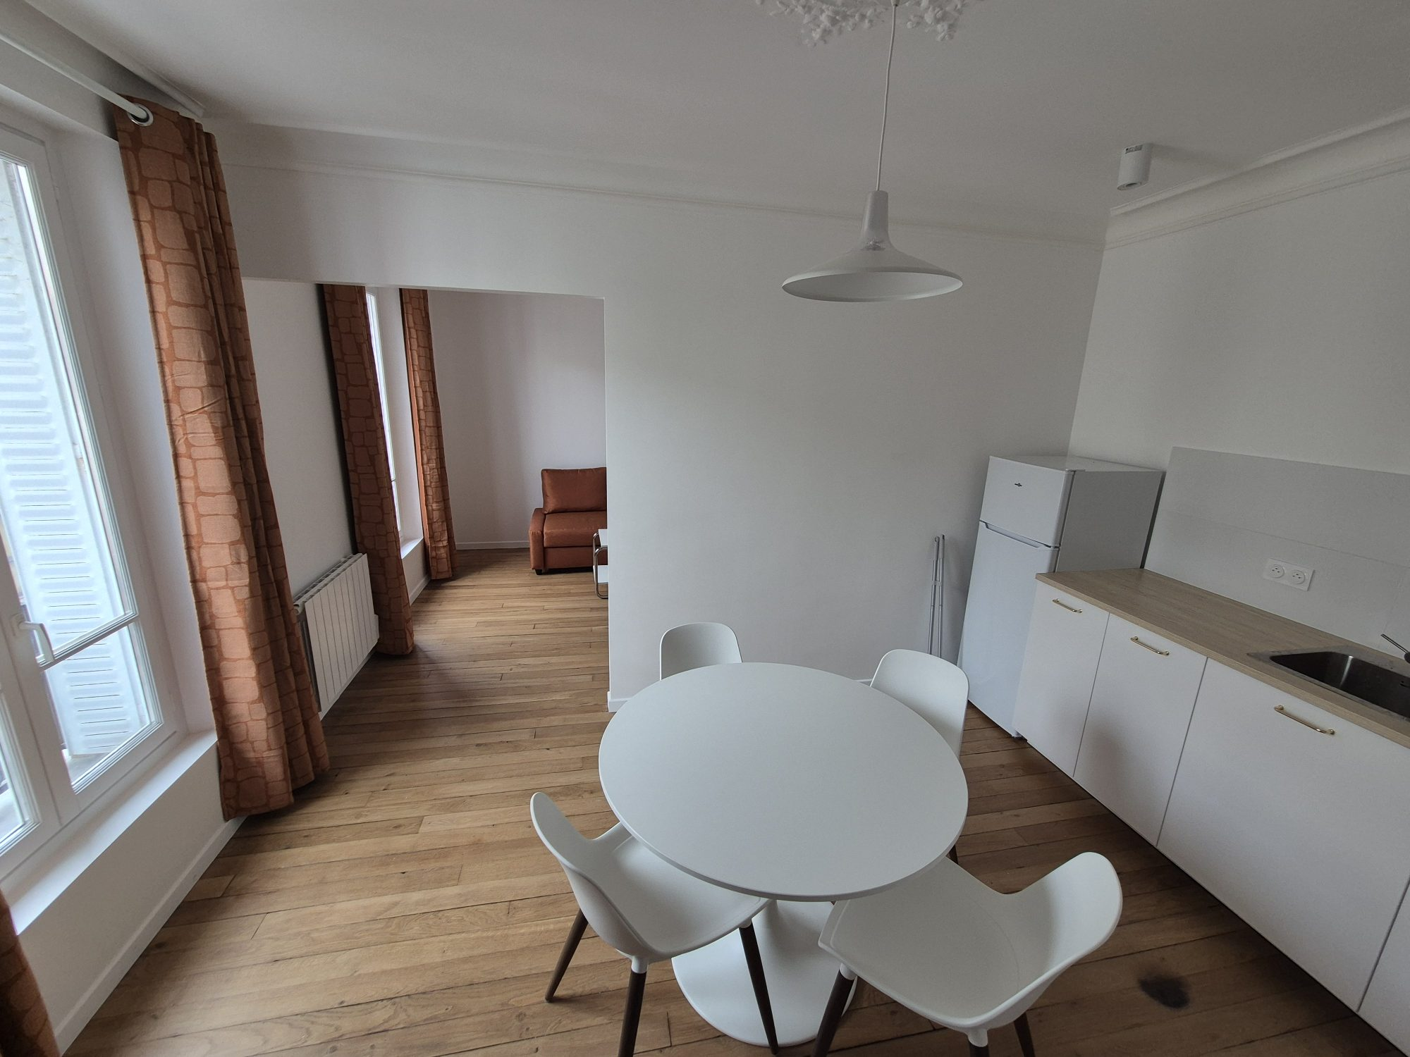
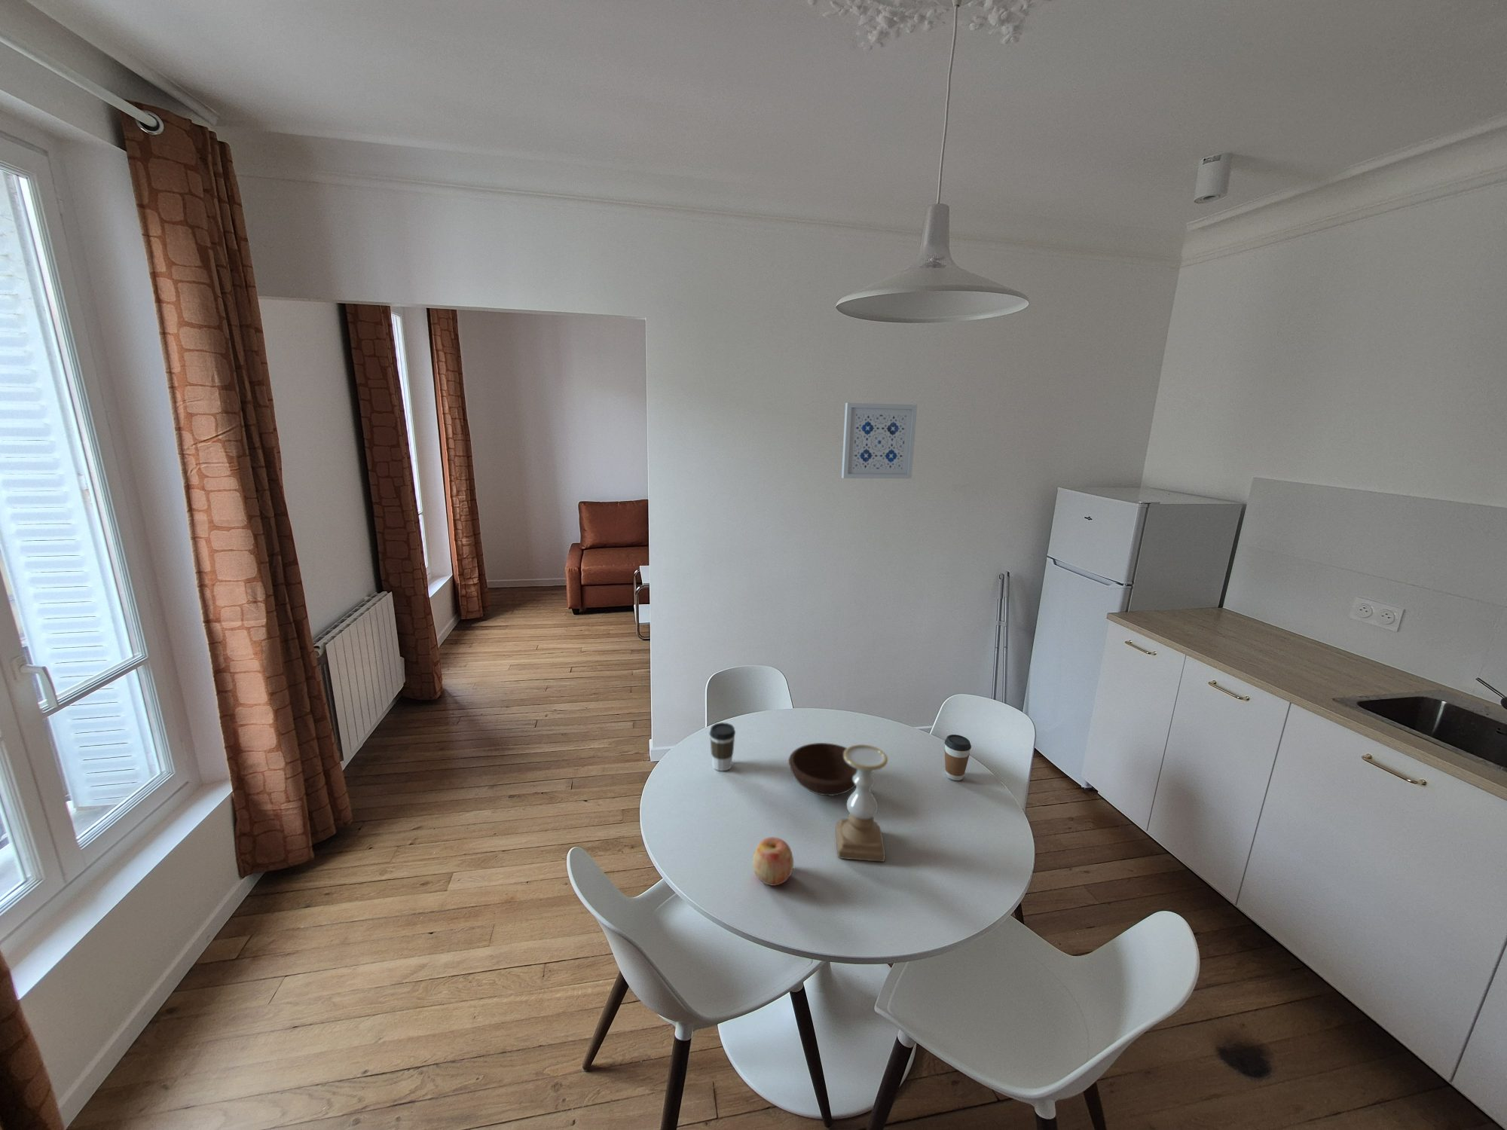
+ candle holder (861, 800)
+ wall art (878, 442)
+ coffee cup (956, 757)
+ coffee cup (721, 747)
+ apple (774, 861)
+ bowl (826, 774)
